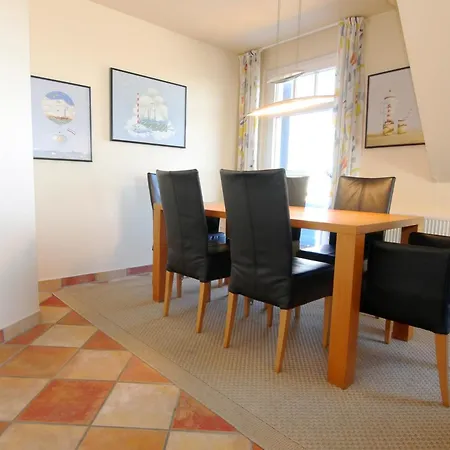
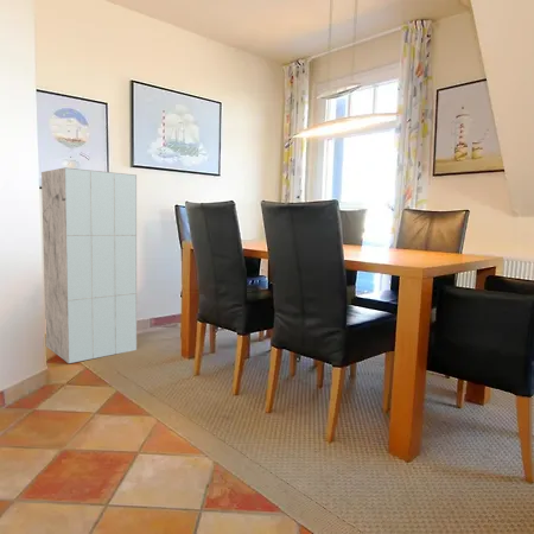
+ cabinet (89, 262)
